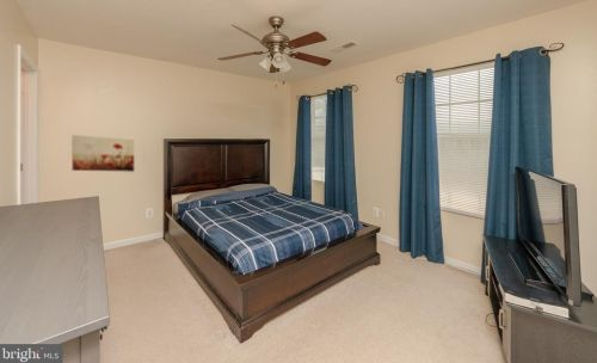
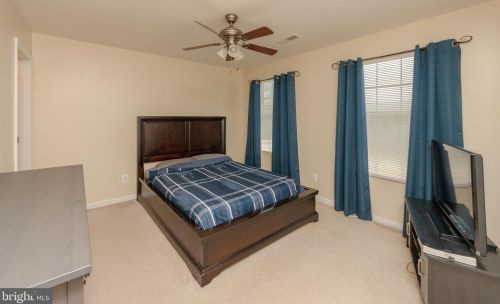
- wall art (104, 154)
